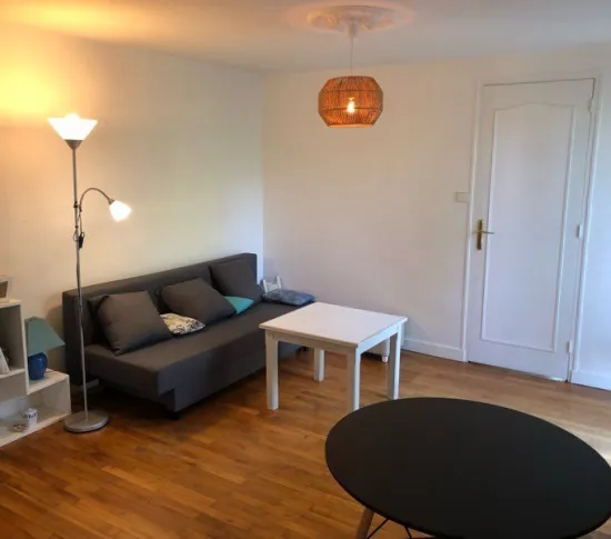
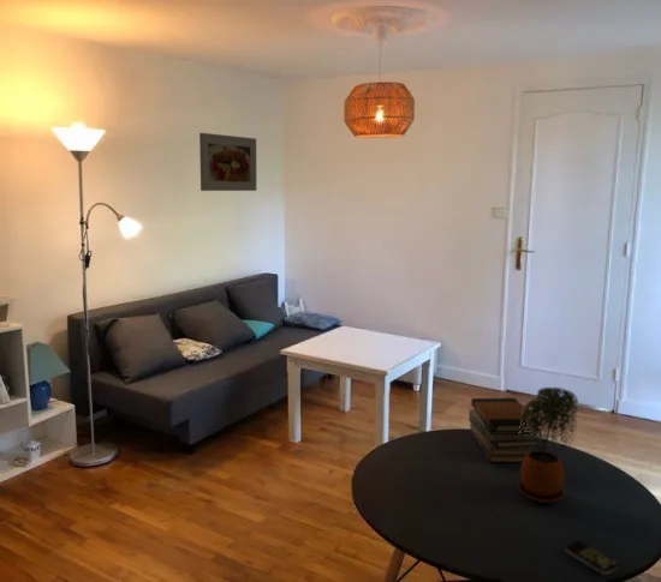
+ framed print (230, 163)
+ potted plant (546, 442)
+ remote control (590, 557)
+ book stack (502, 428)
